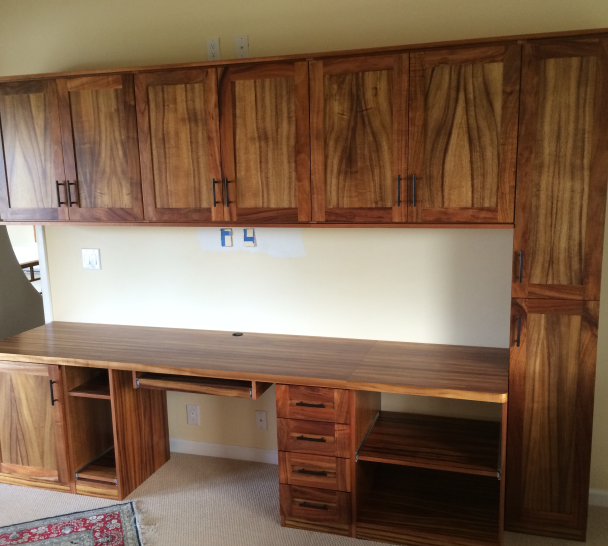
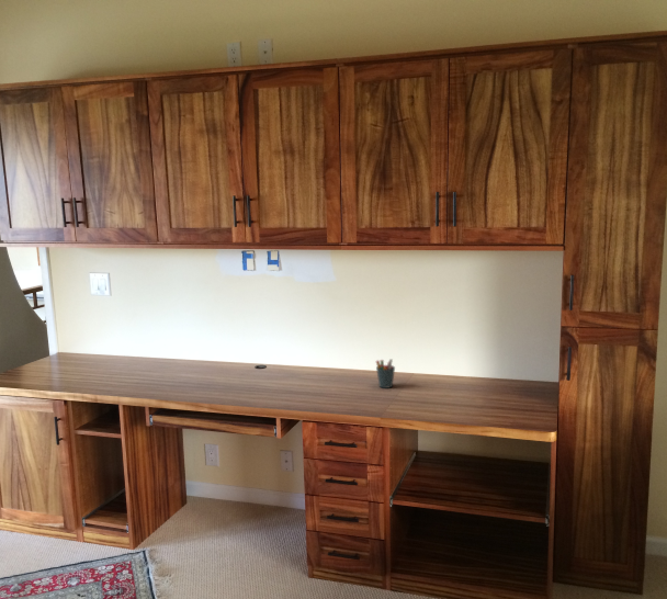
+ pen holder (385, 371)
